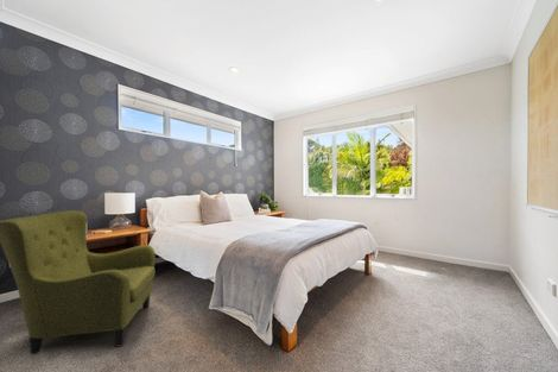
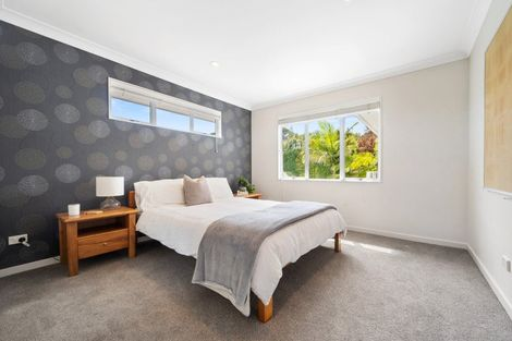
- armchair (87, 270)
